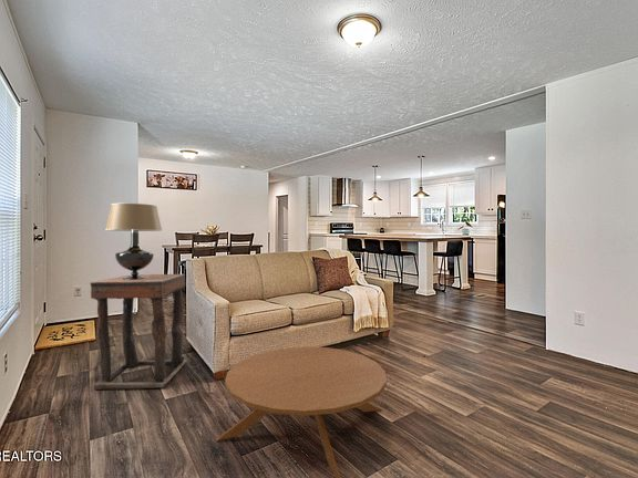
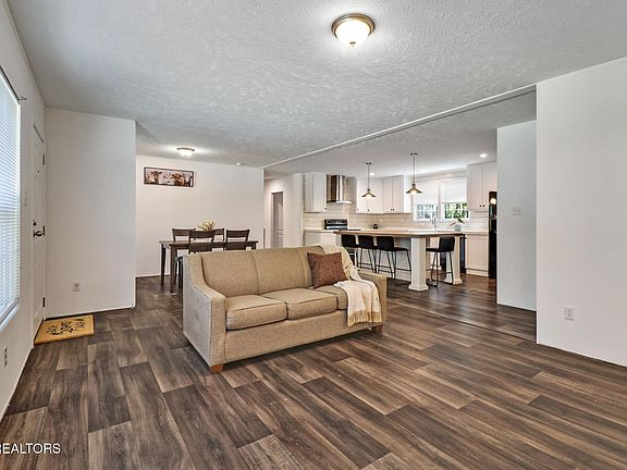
- table lamp (134, 241)
- coffee table (306, 397)
- side table (152, 325)
